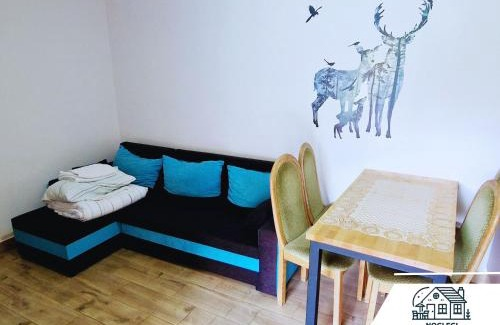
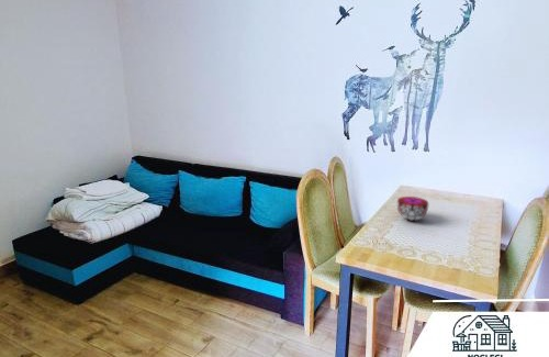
+ decorative bowl (412, 209)
